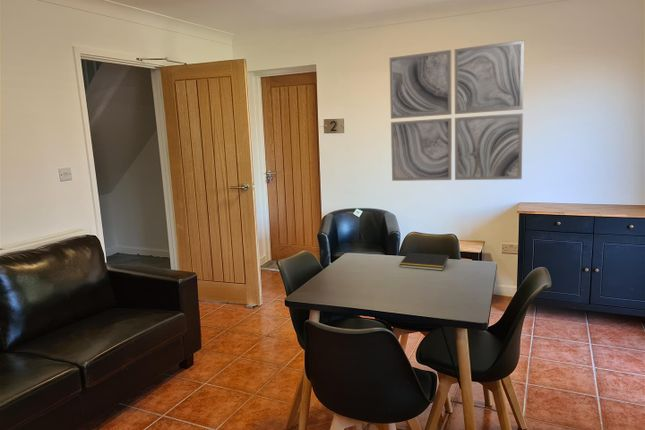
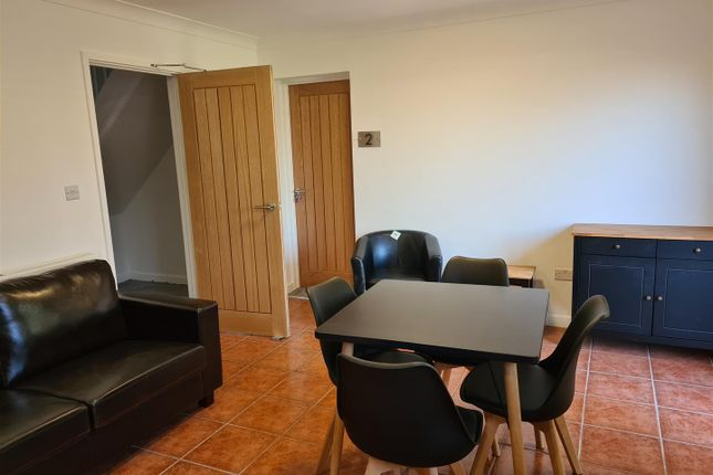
- wall art (451, 114)
- notepad (424, 261)
